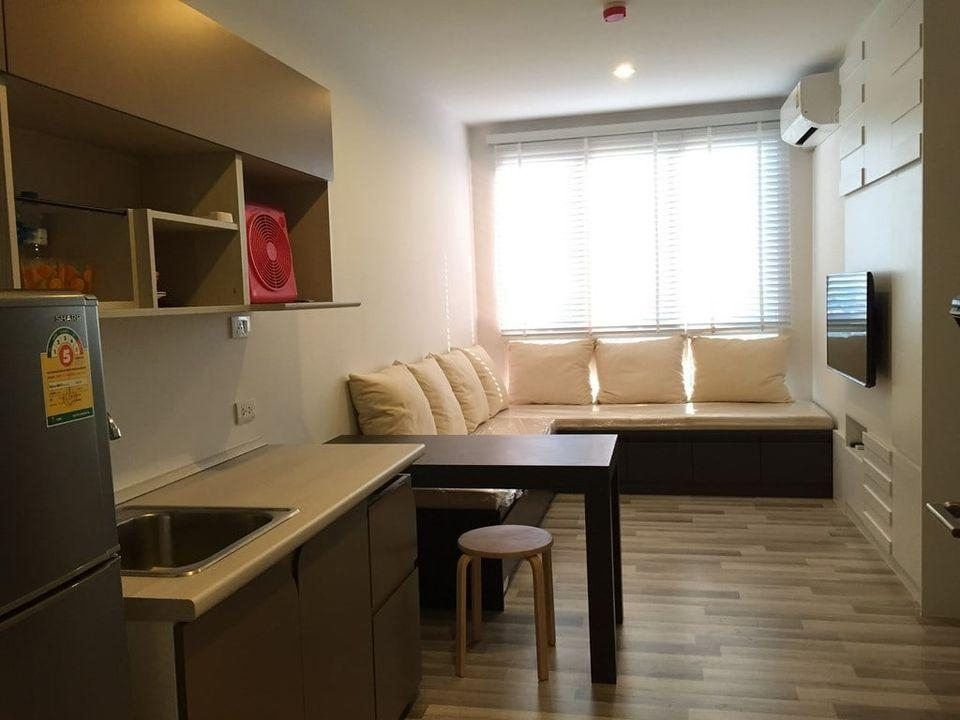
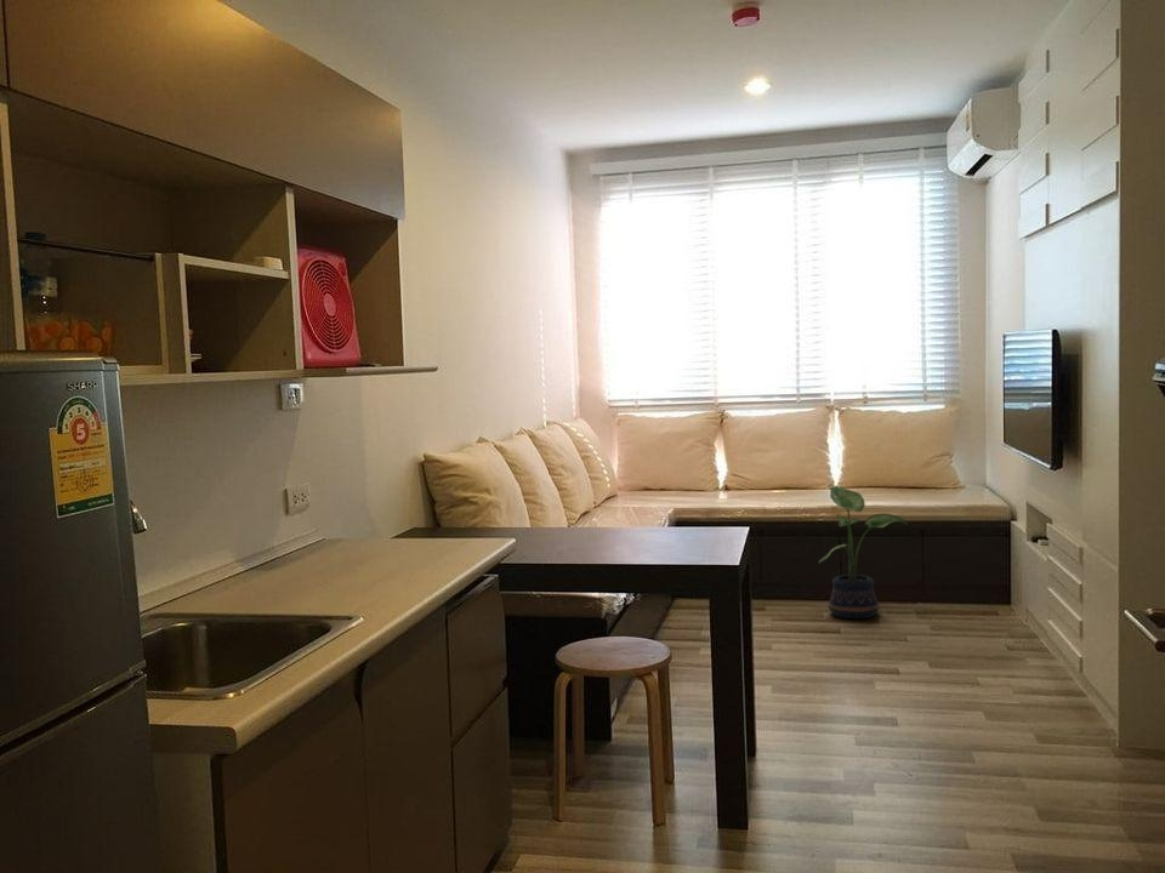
+ potted plant (858, 549)
